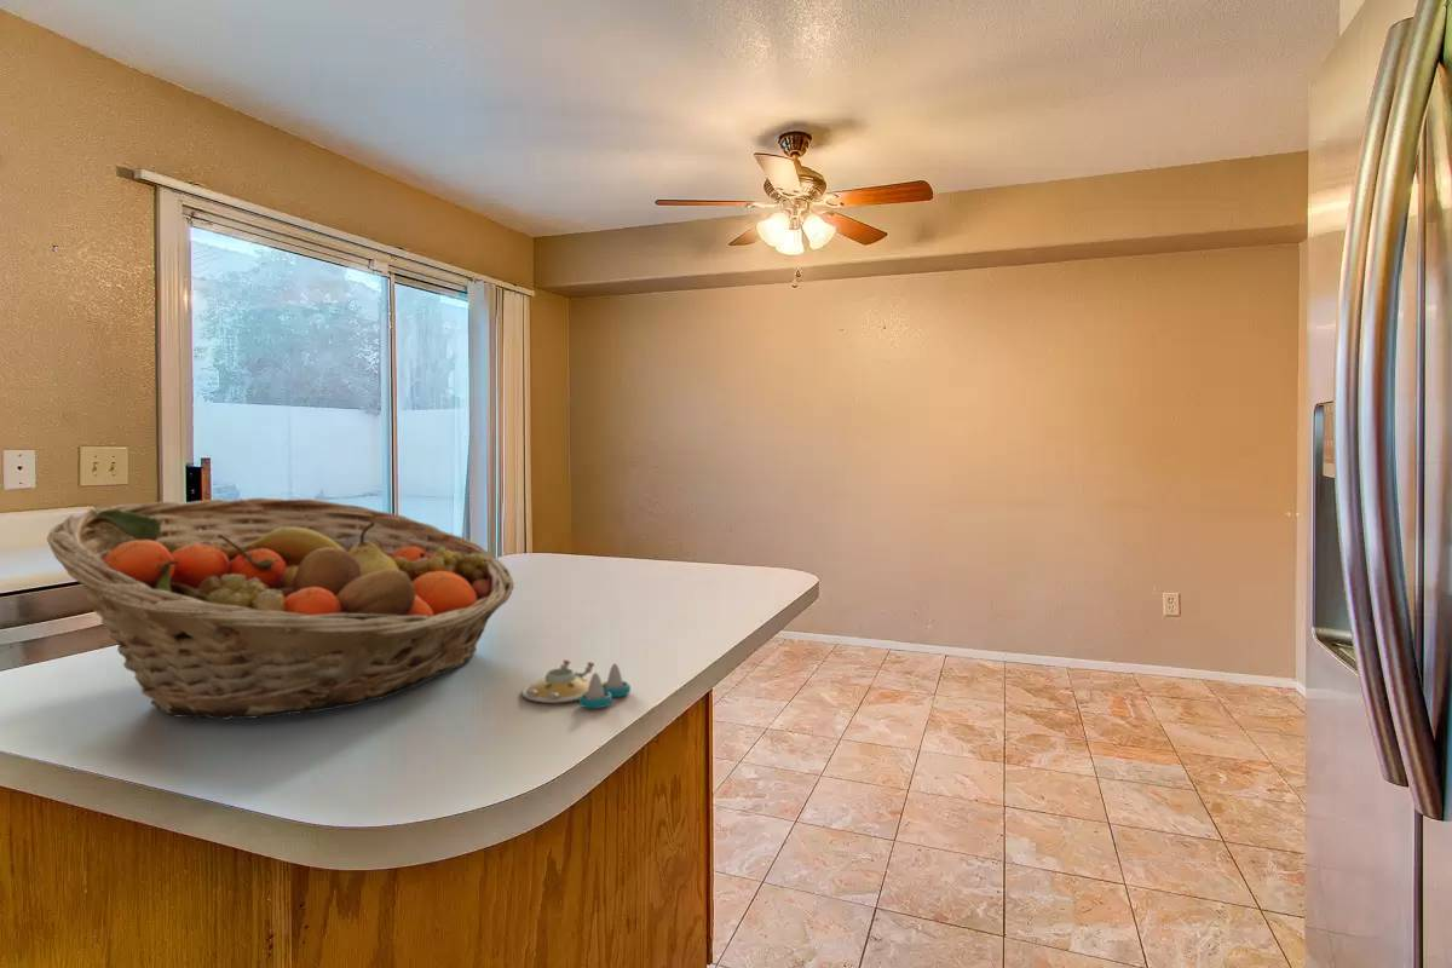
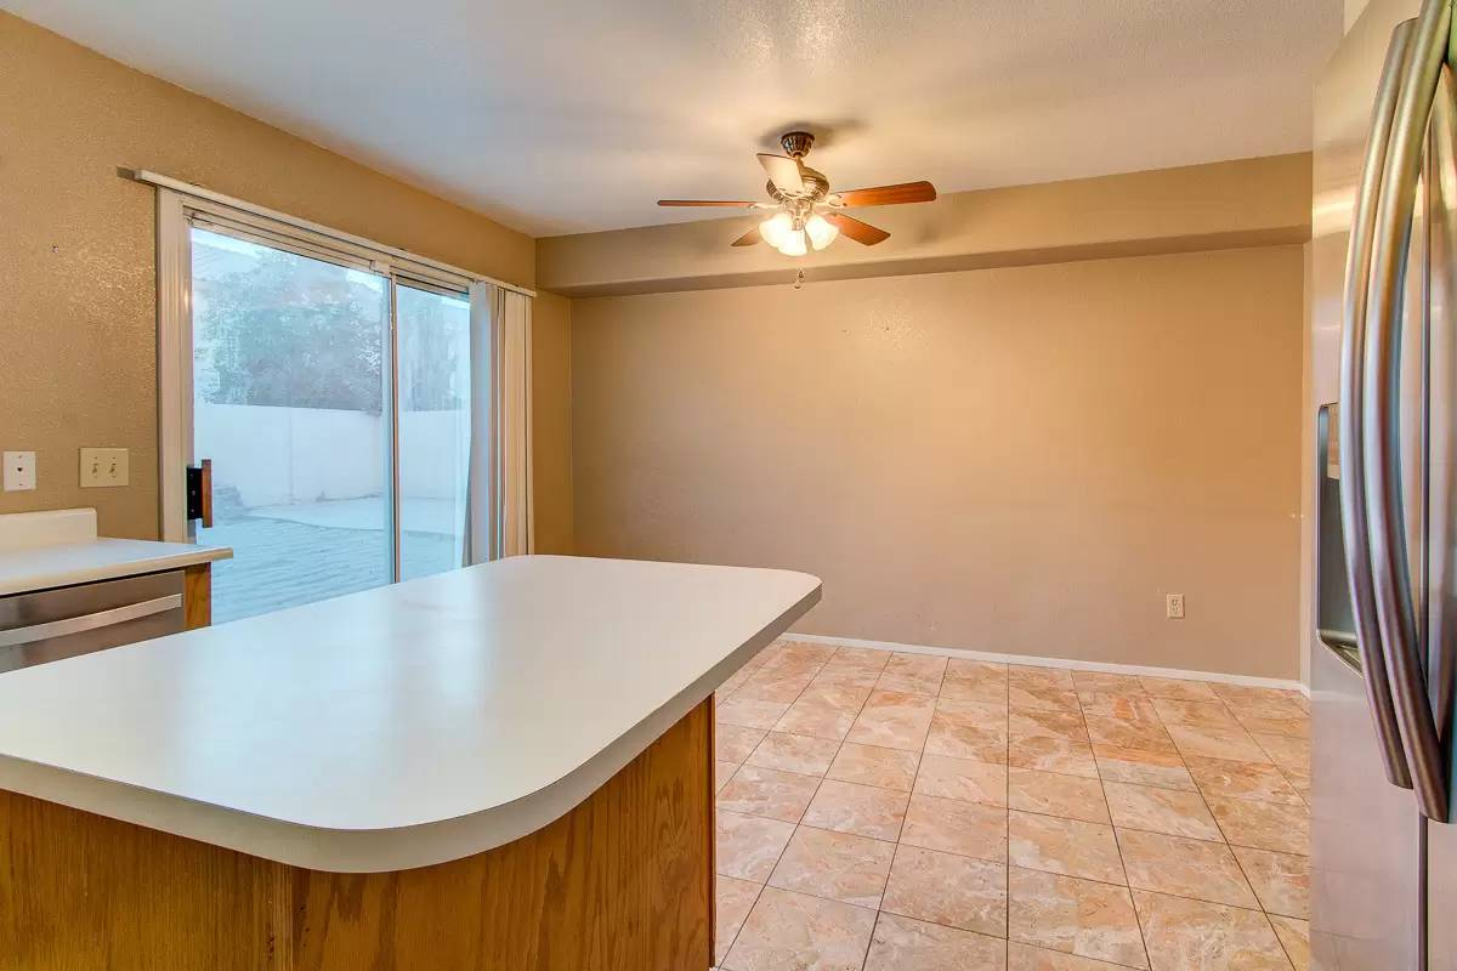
- salt and pepper shaker set (574, 678)
- fruit basket (322, 586)
